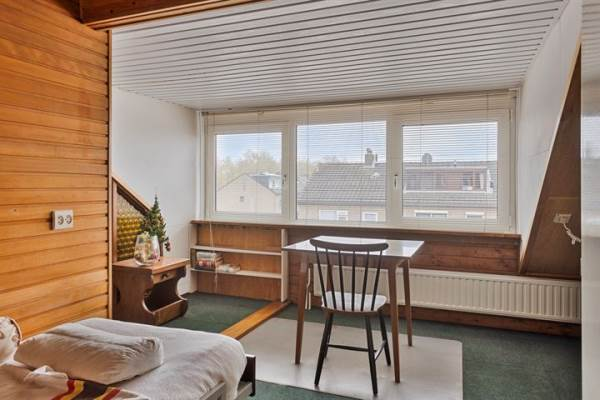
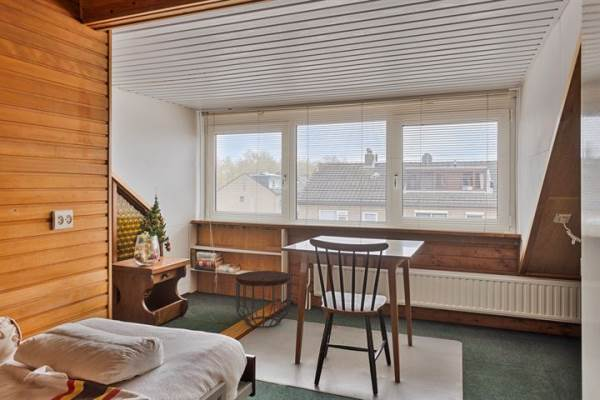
+ side table (263, 299)
